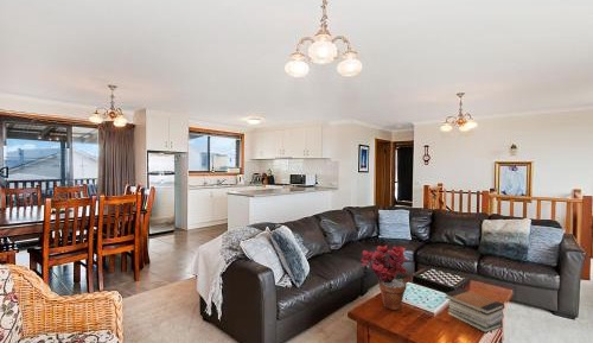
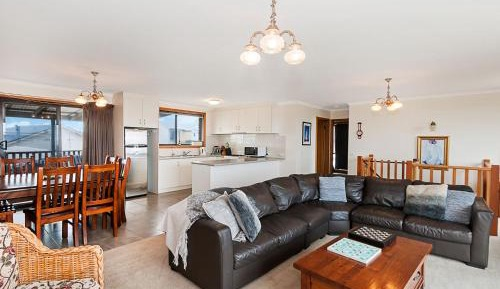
- book stack (473, 309)
- potted plant (387, 277)
